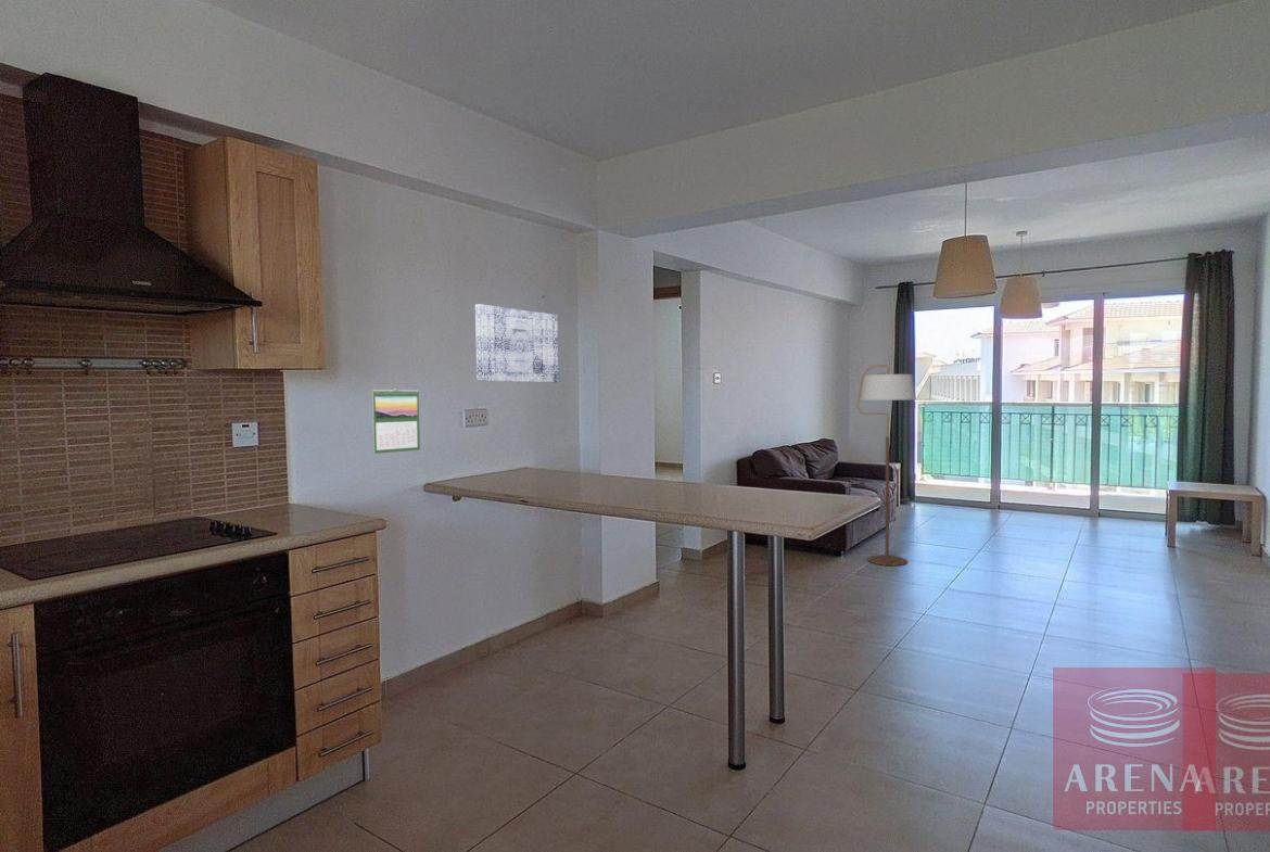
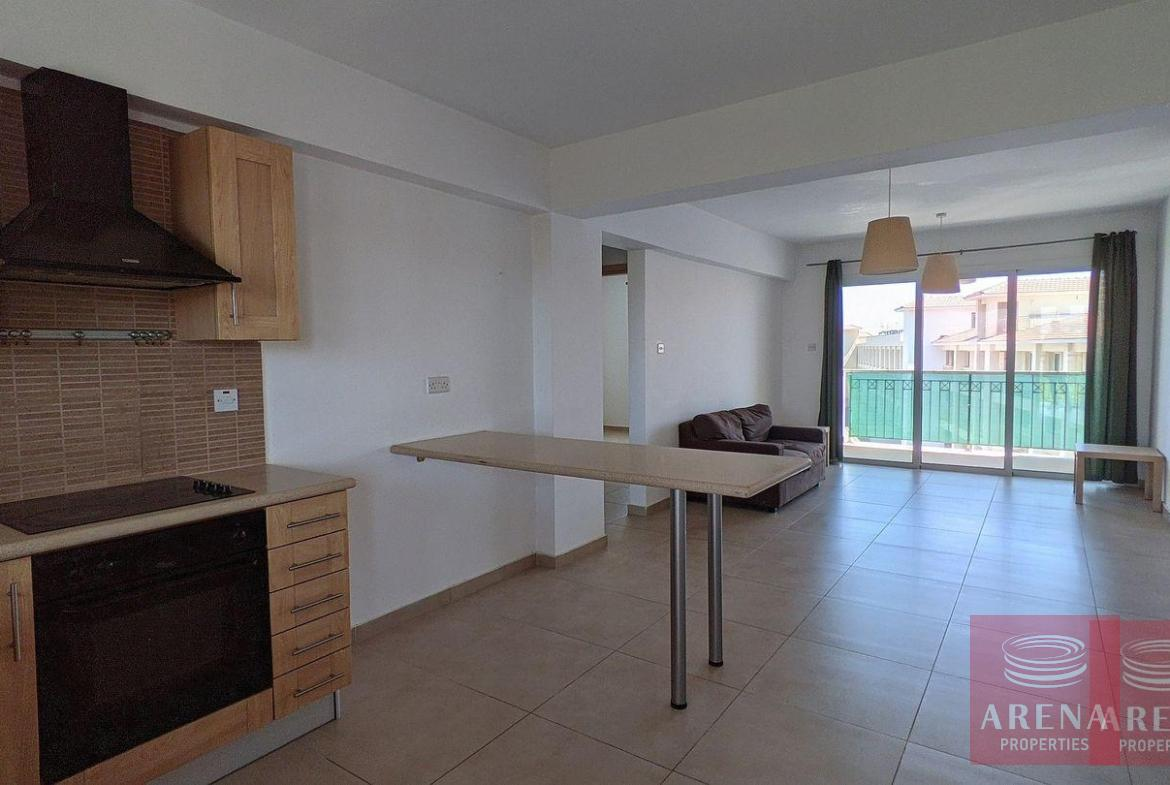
- calendar (396, 420)
- wall art (519, 345)
- floor lamp (886, 462)
